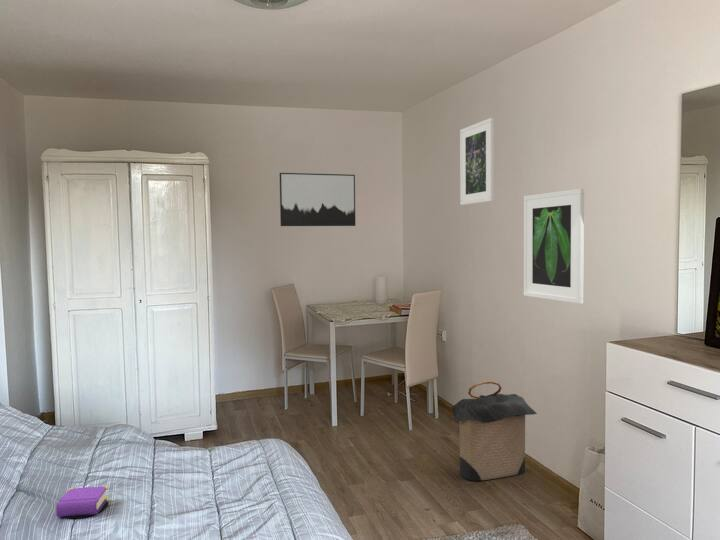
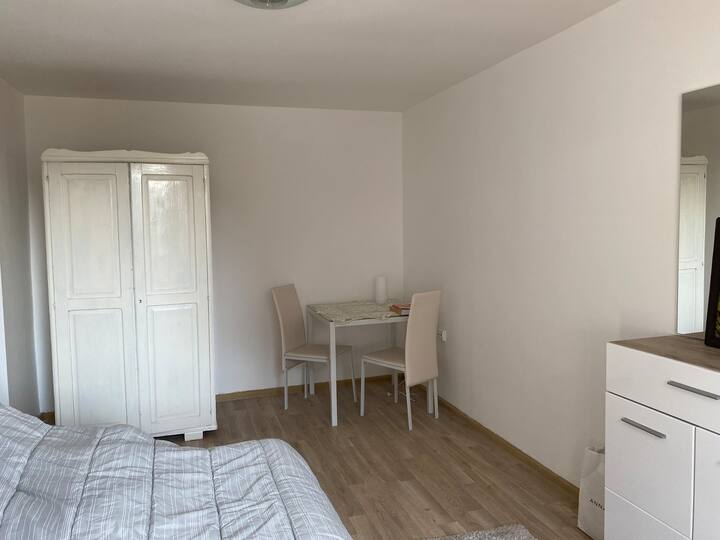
- wall art (318, 200)
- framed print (551, 246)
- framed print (476, 163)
- laundry hamper (492, 424)
- book (83, 501)
